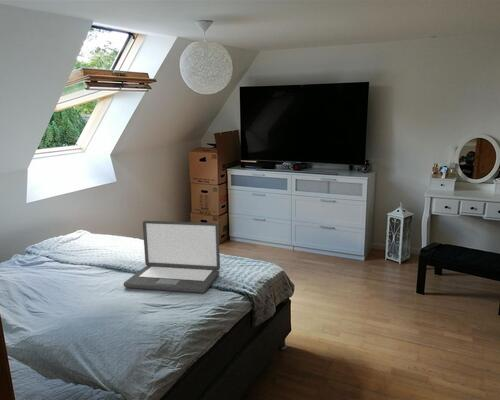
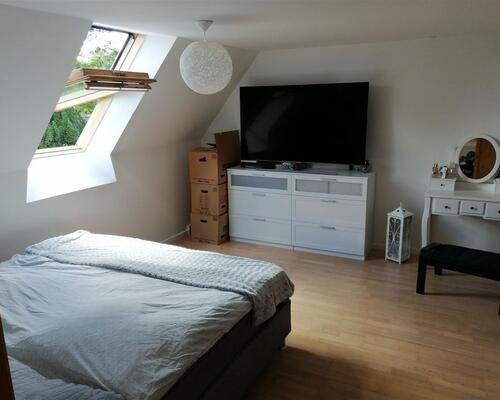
- laptop (172, 254)
